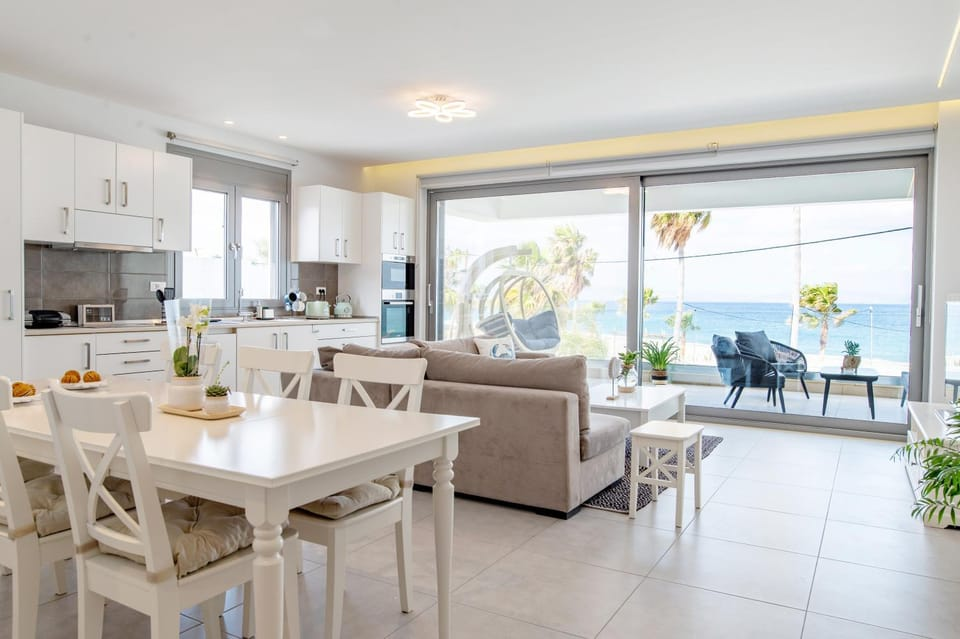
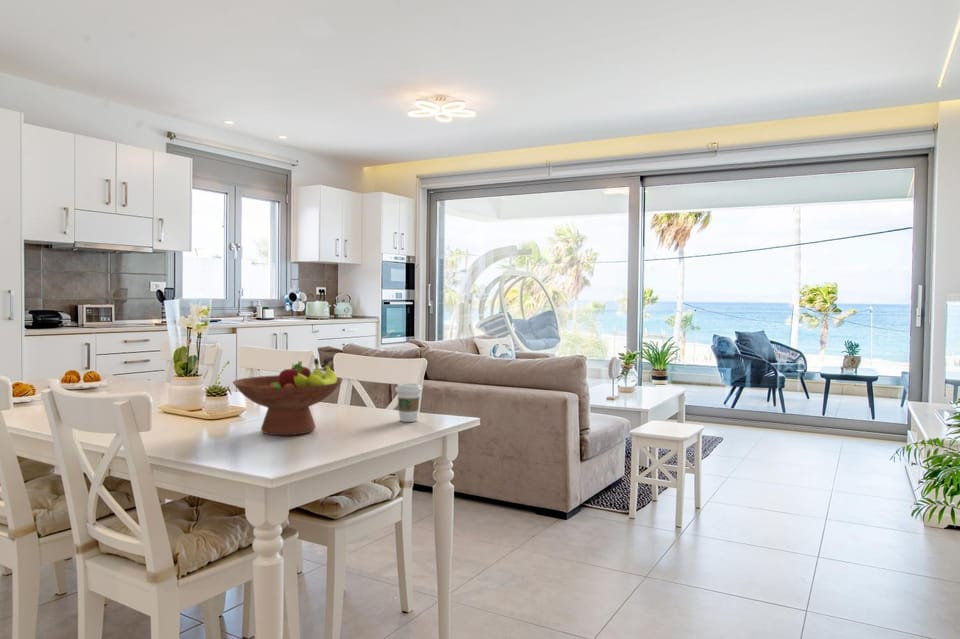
+ coffee cup (408, 402)
+ fruit bowl (288, 396)
